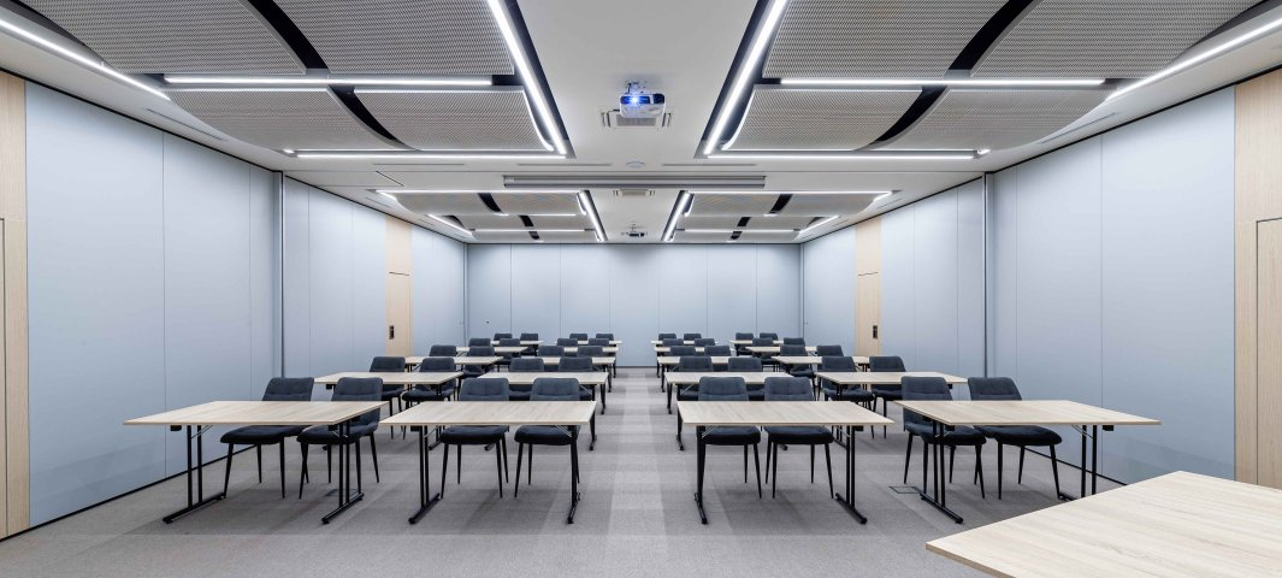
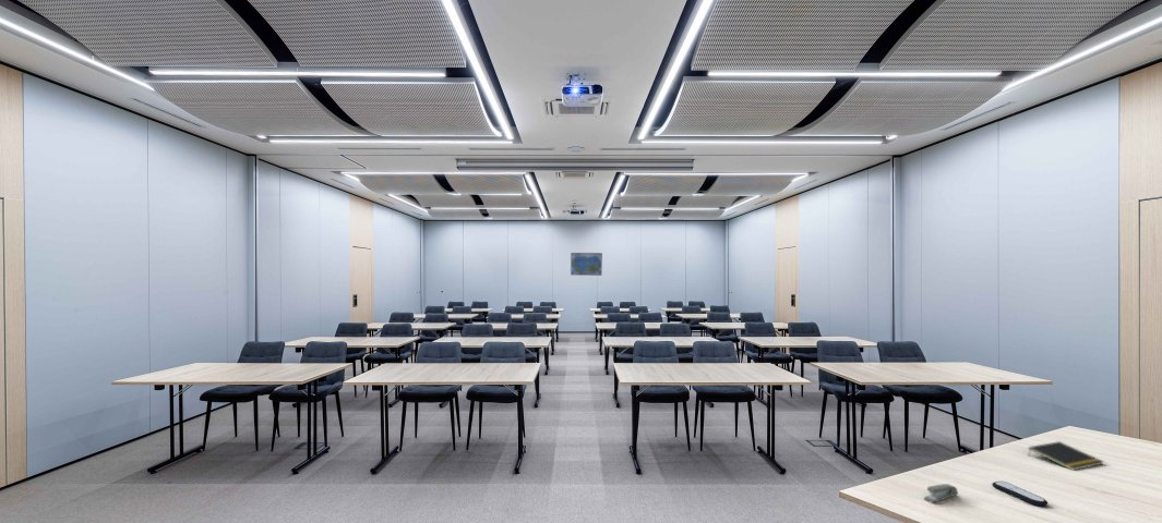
+ notepad (1065, 454)
+ stapler (941, 490)
+ world map (586, 264)
+ remote control (1019, 492)
